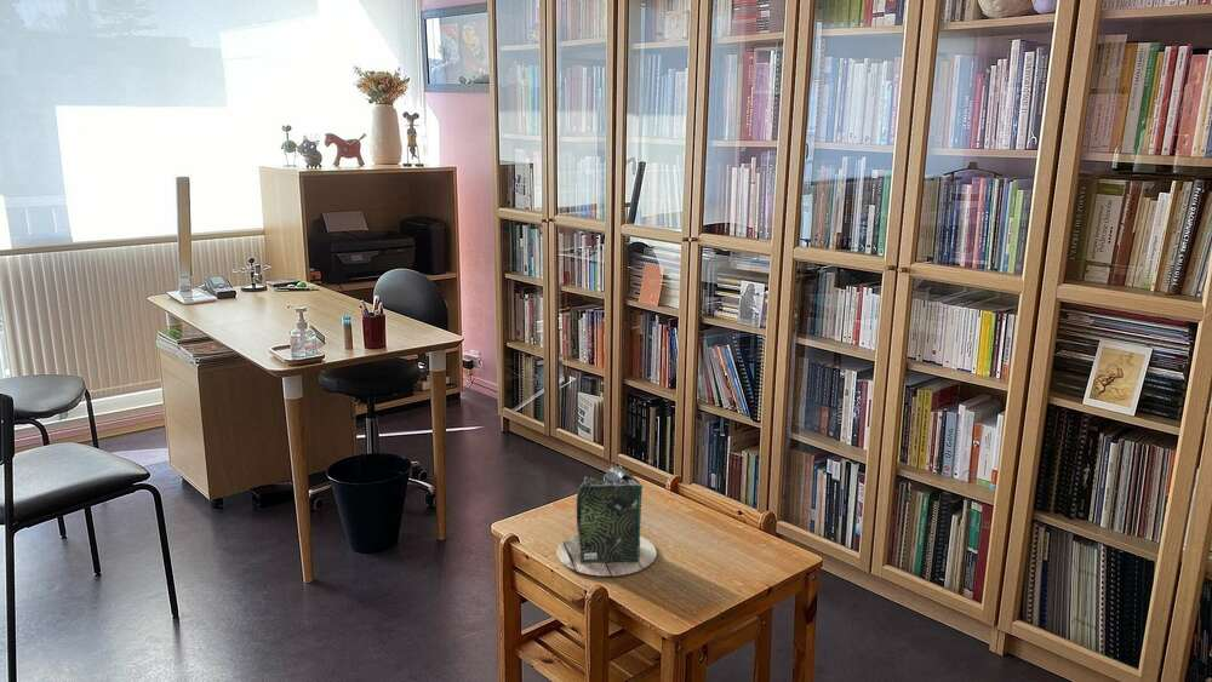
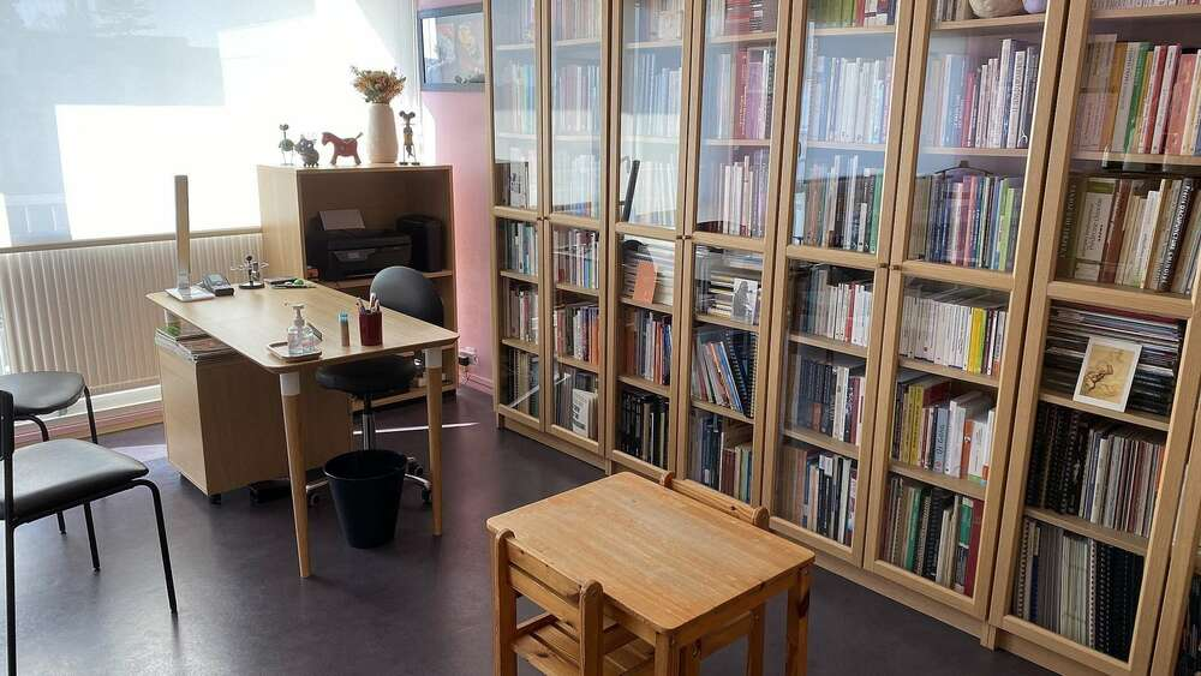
- book (606, 514)
